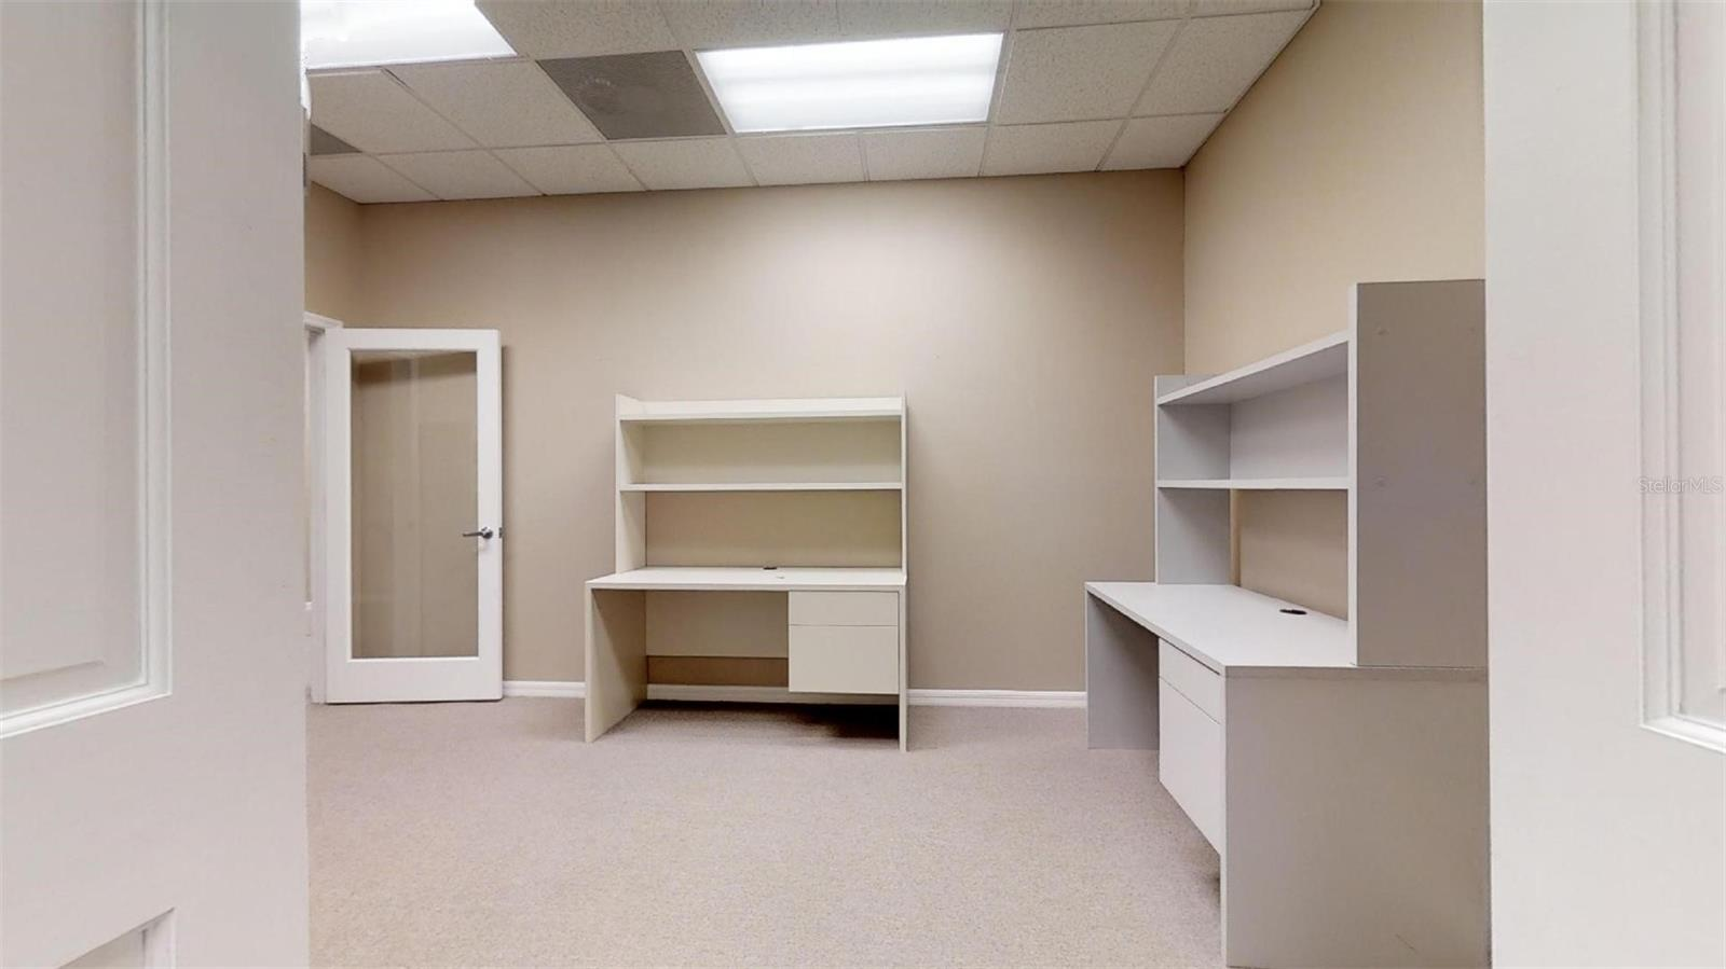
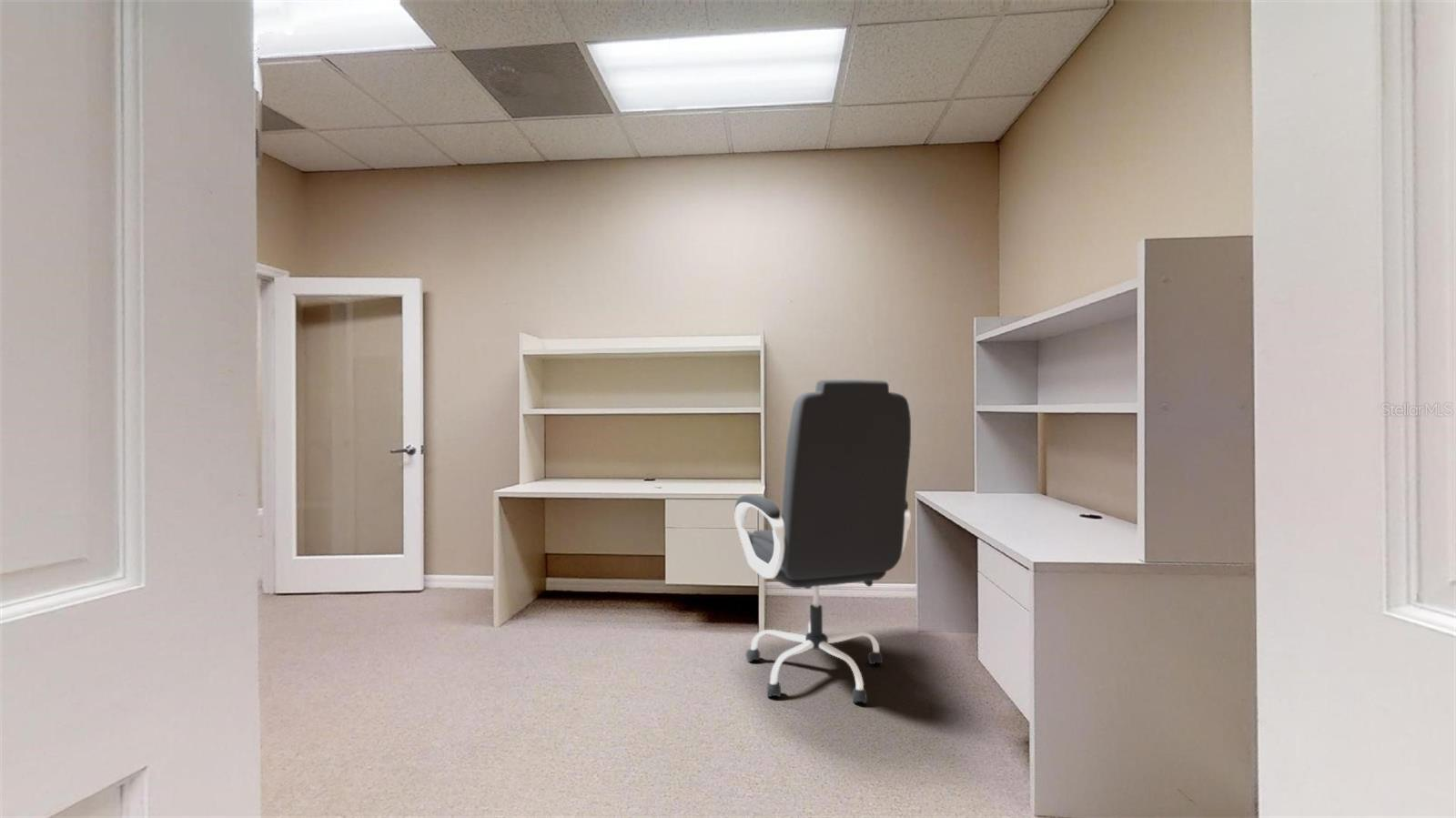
+ office chair (818, 530)
